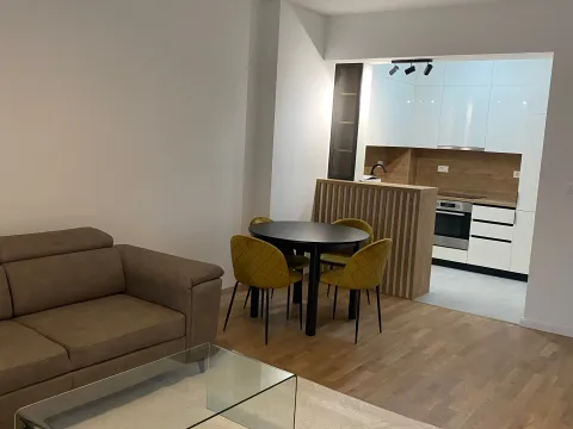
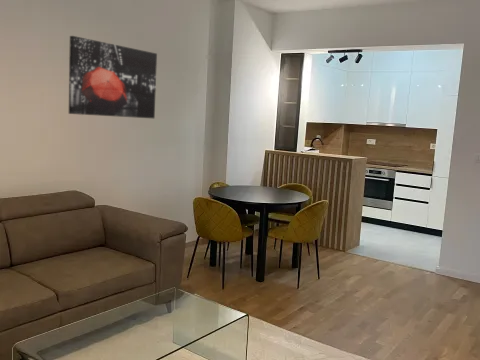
+ wall art (116, 81)
